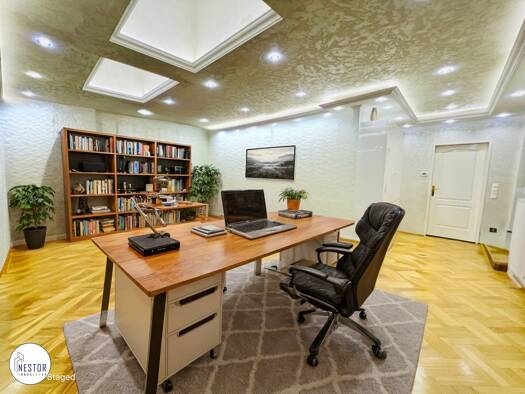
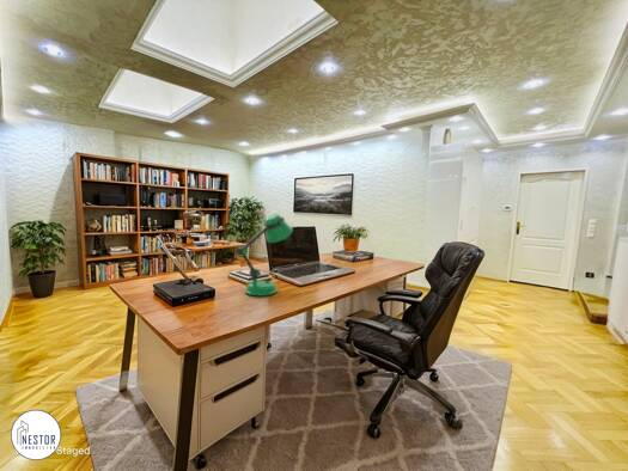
+ desk lamp (268, 241)
